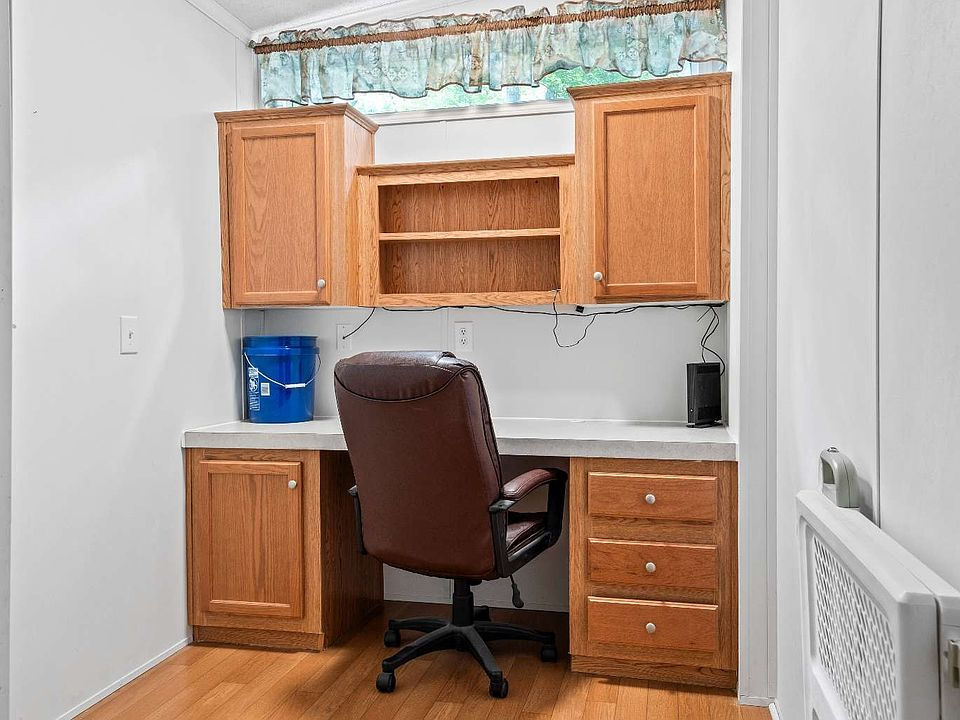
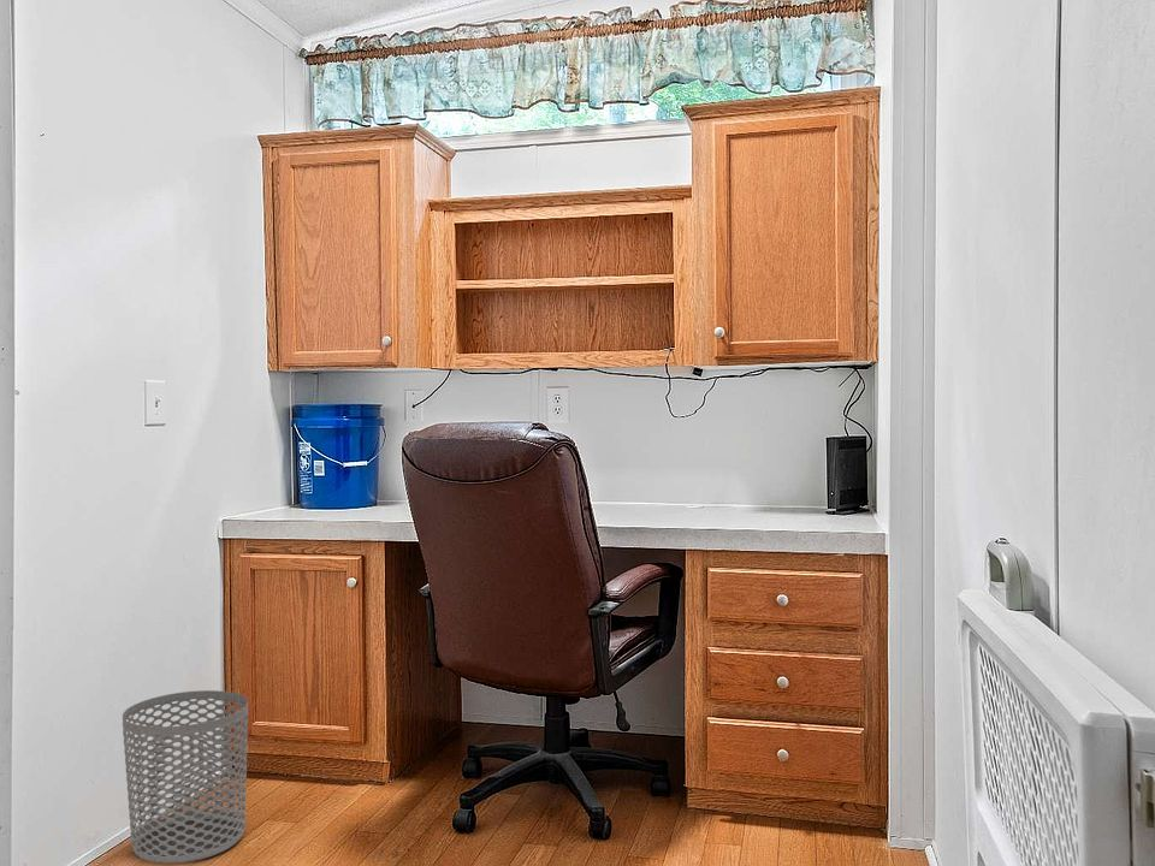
+ waste bin (189, 775)
